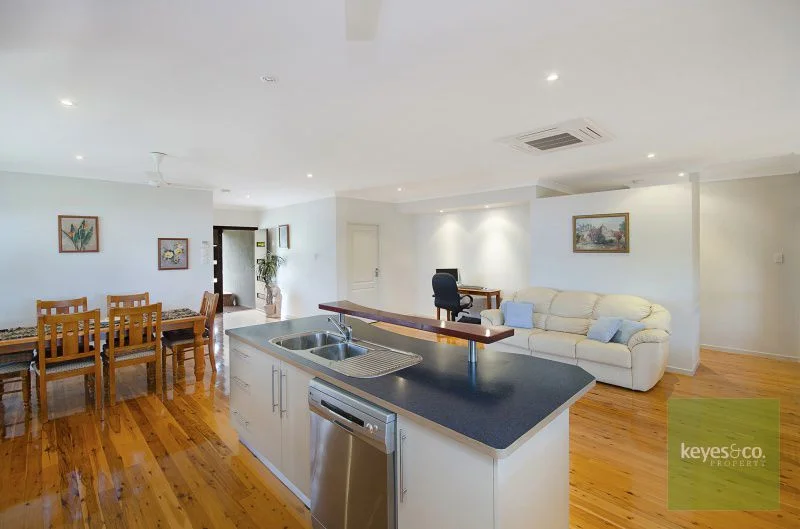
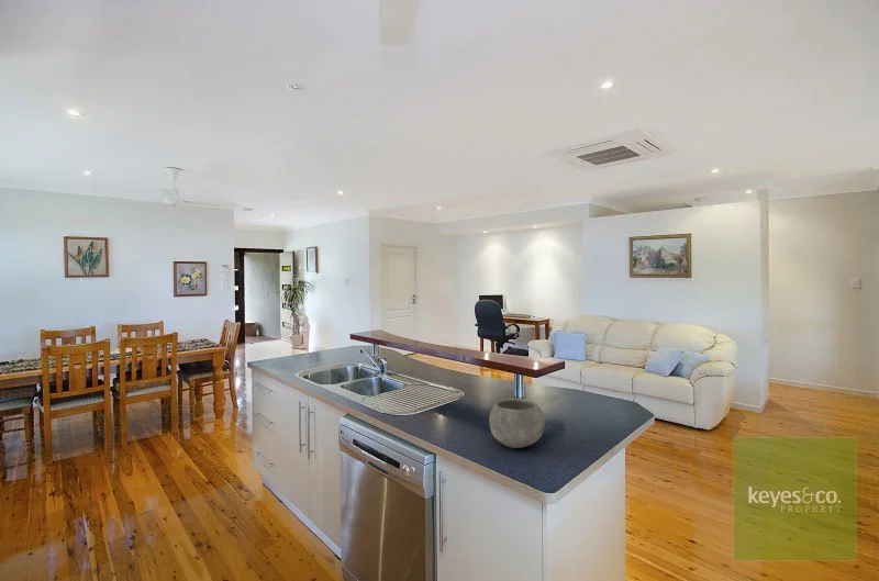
+ bowl (516, 423)
